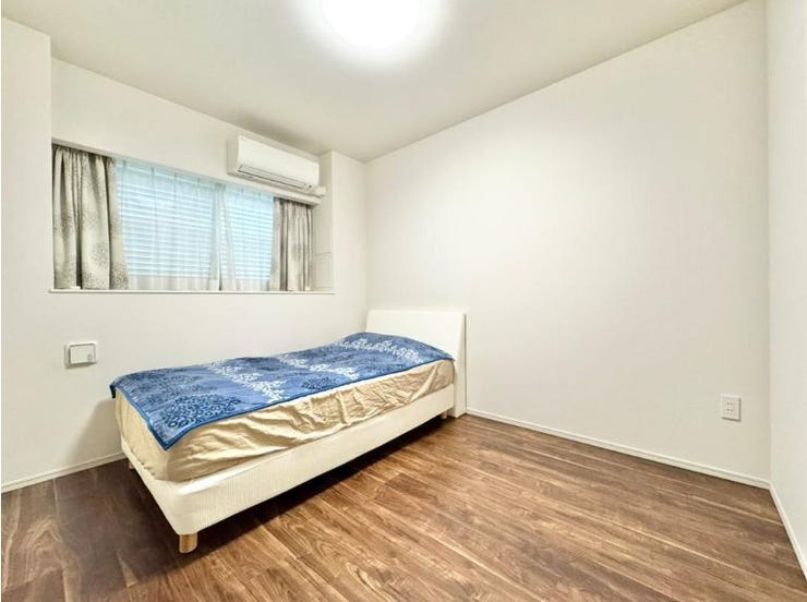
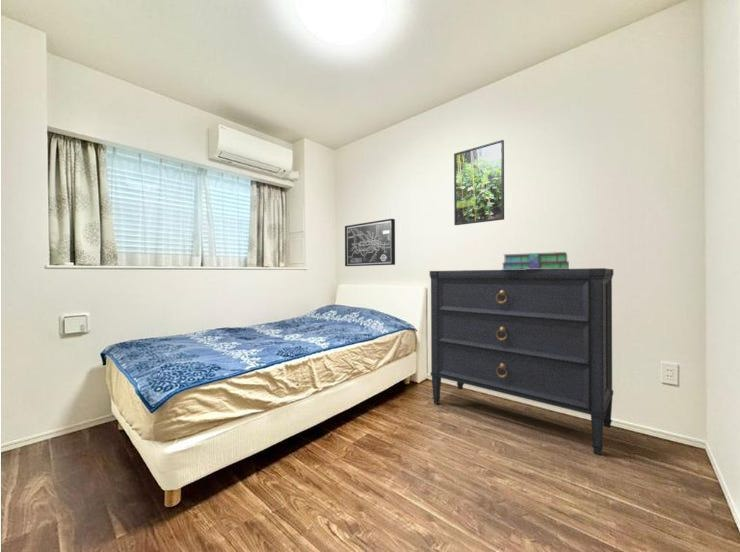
+ stack of books (535, 261)
+ dresser (513, 342)
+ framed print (477, 184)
+ wall art (368, 244)
